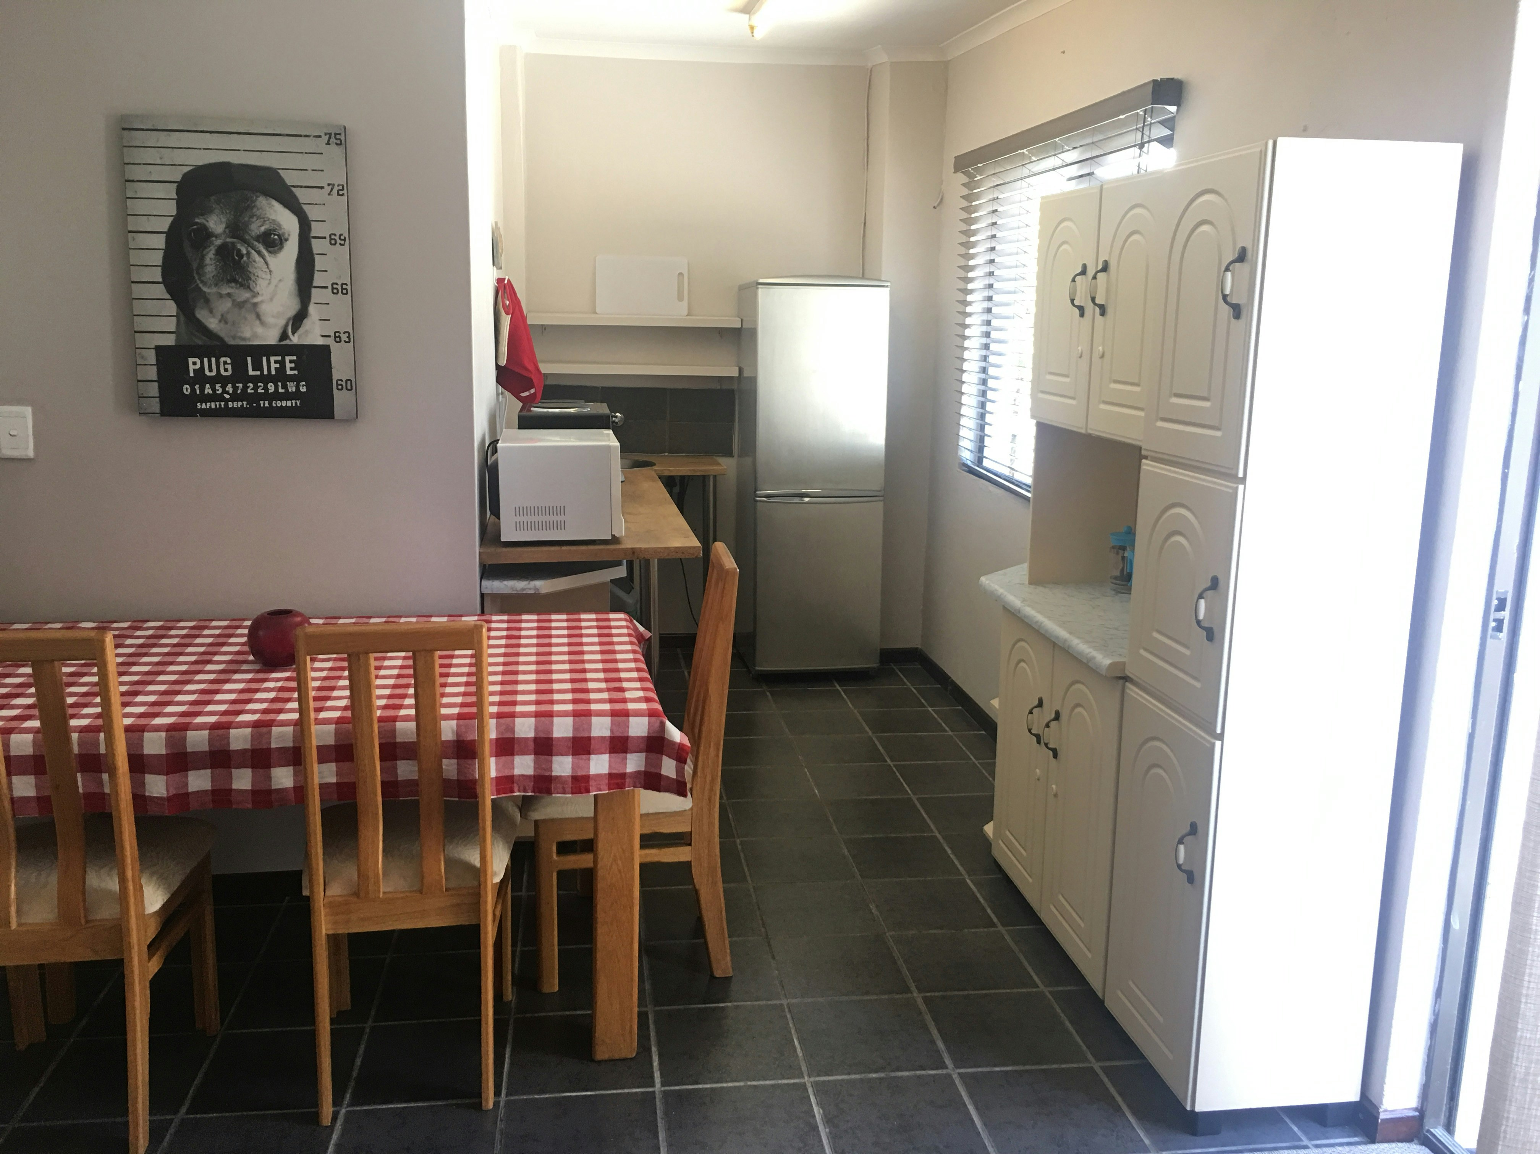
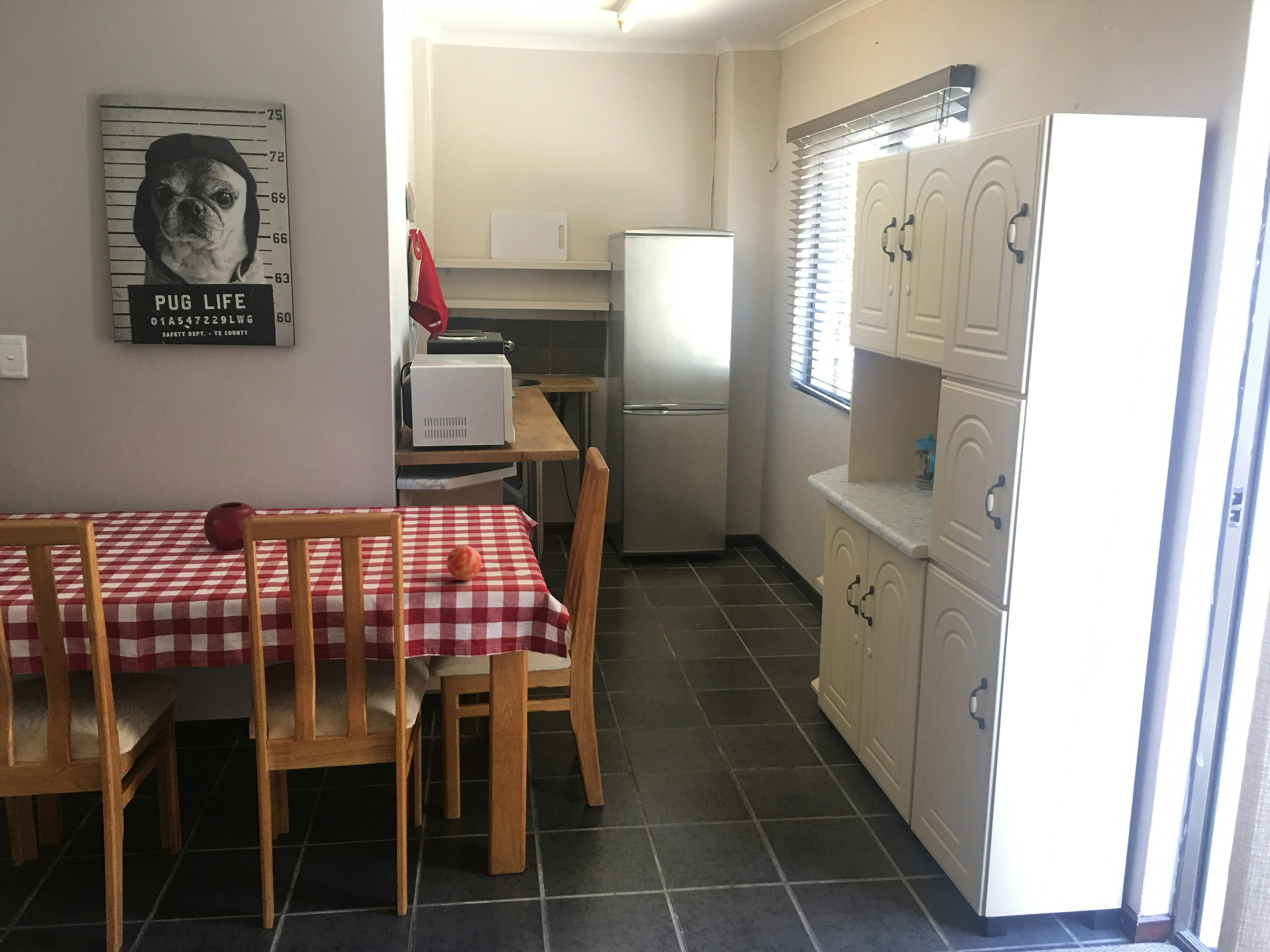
+ apple (464, 563)
